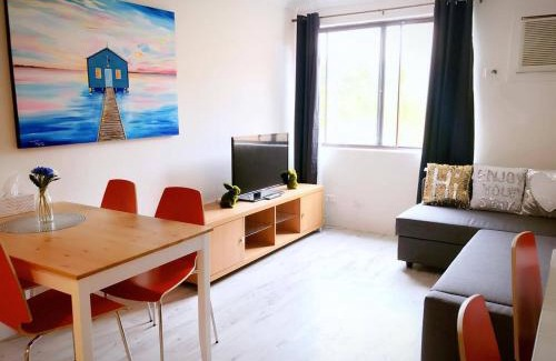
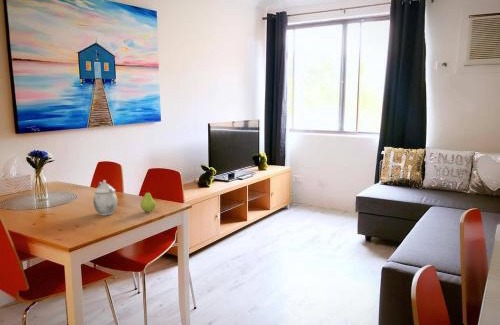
+ teapot (105, 197)
+ fruit (148, 200)
